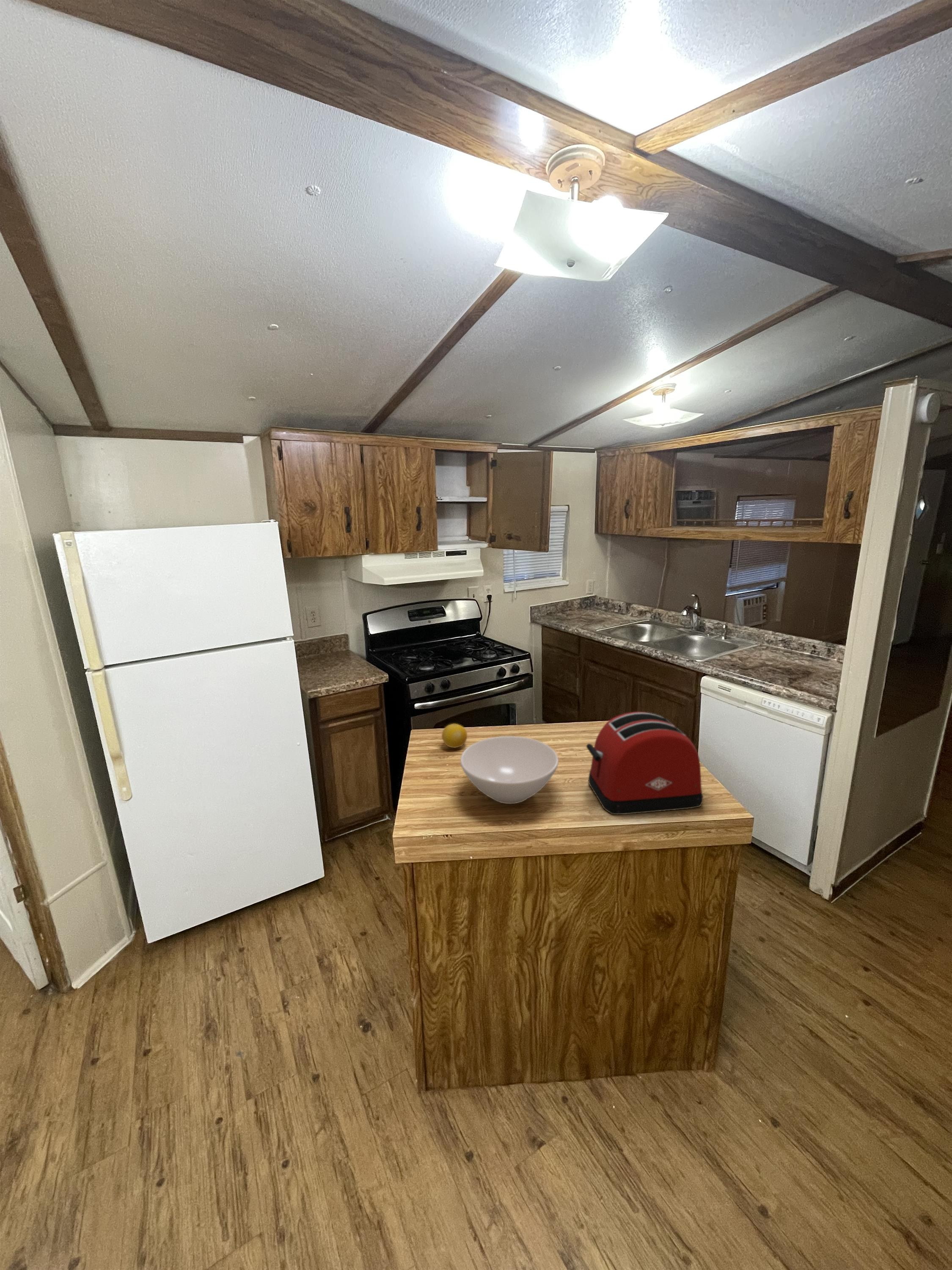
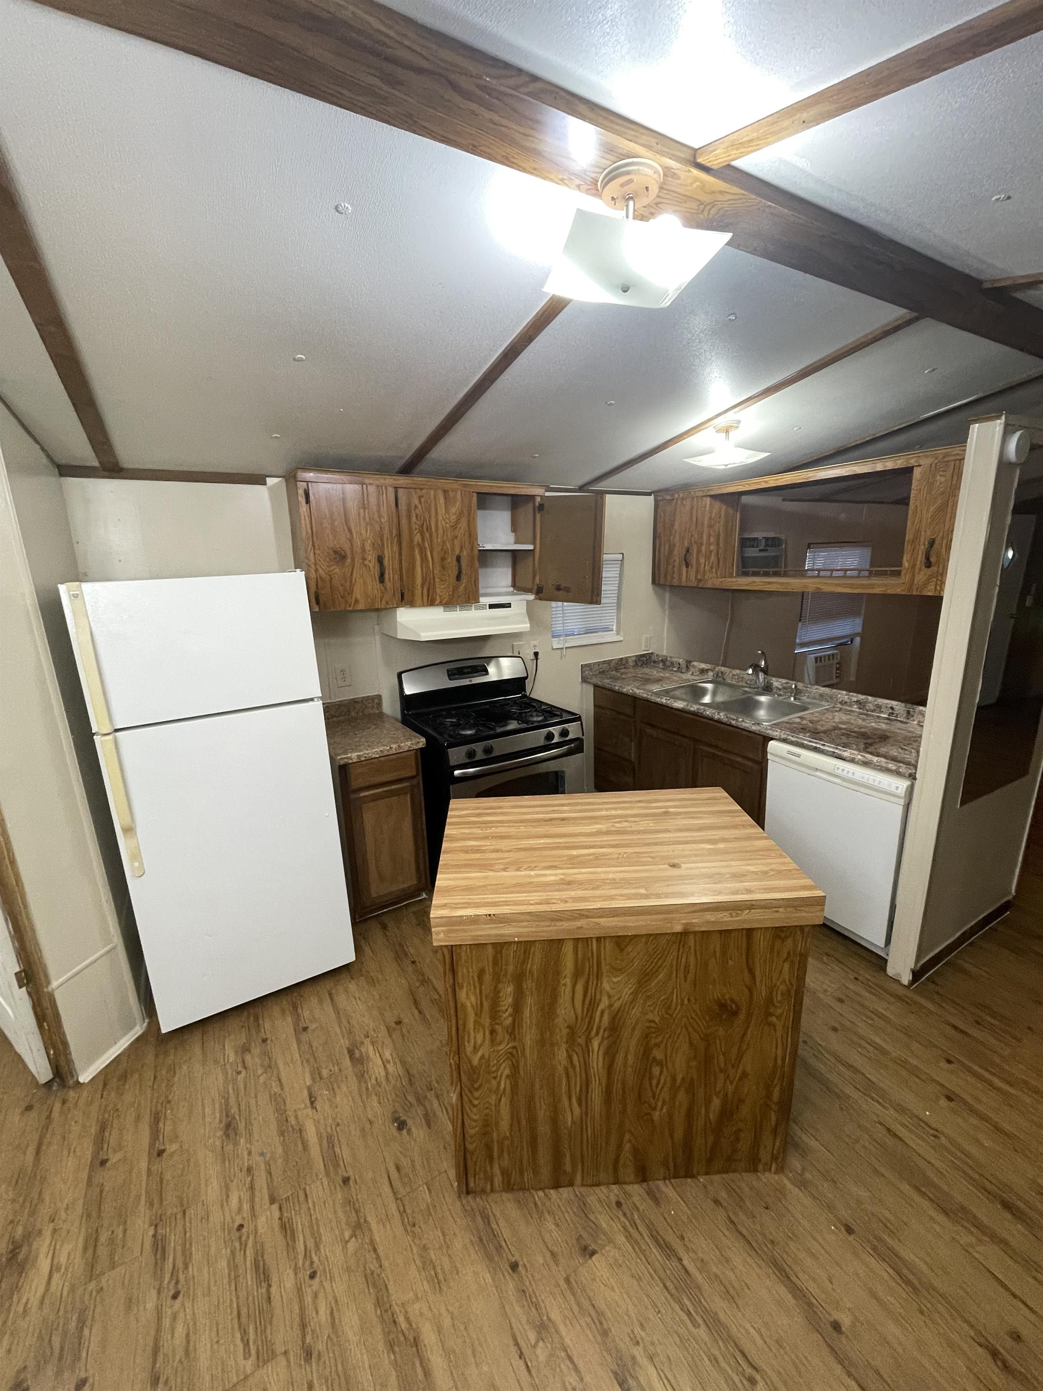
- toaster (641, 757)
- bowl (509, 775)
- fruit (454, 735)
